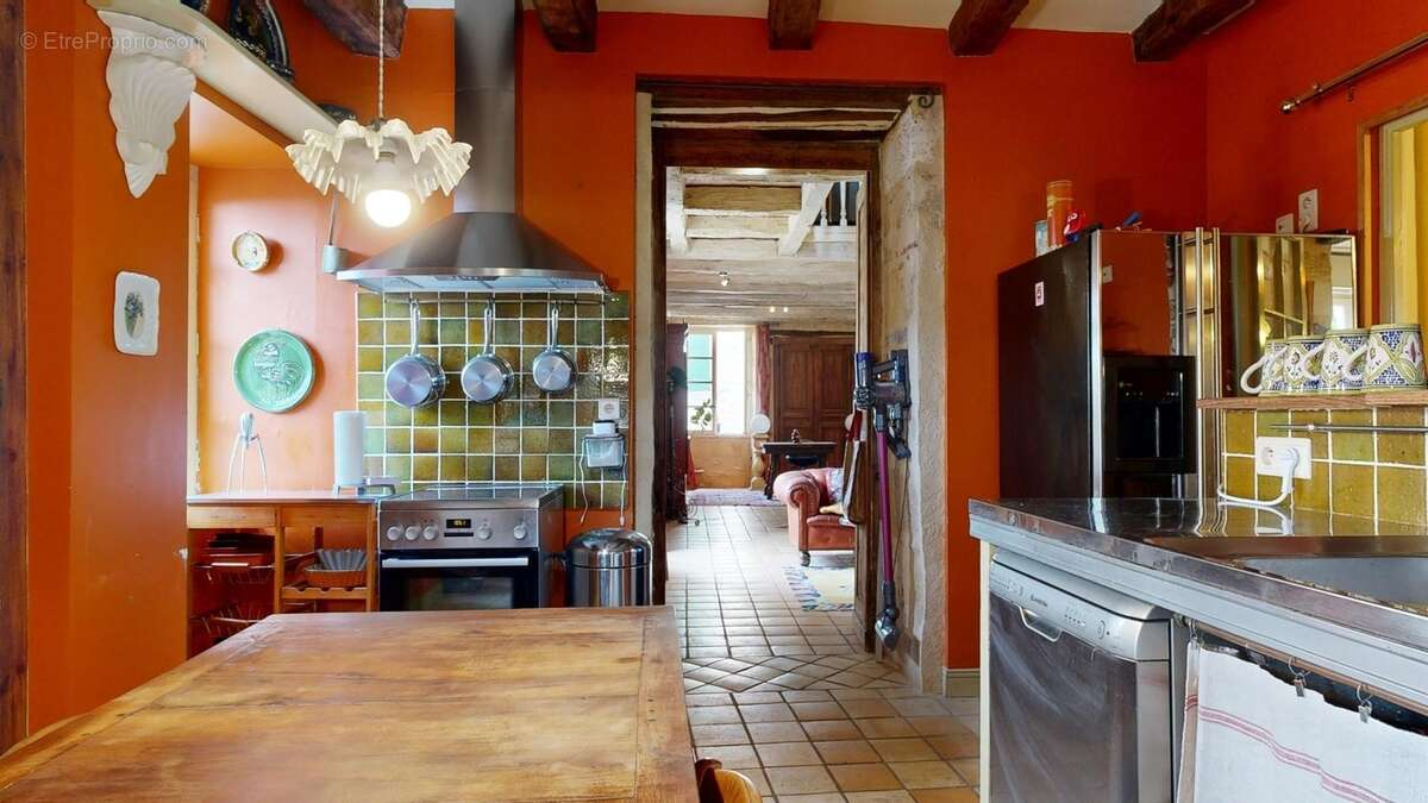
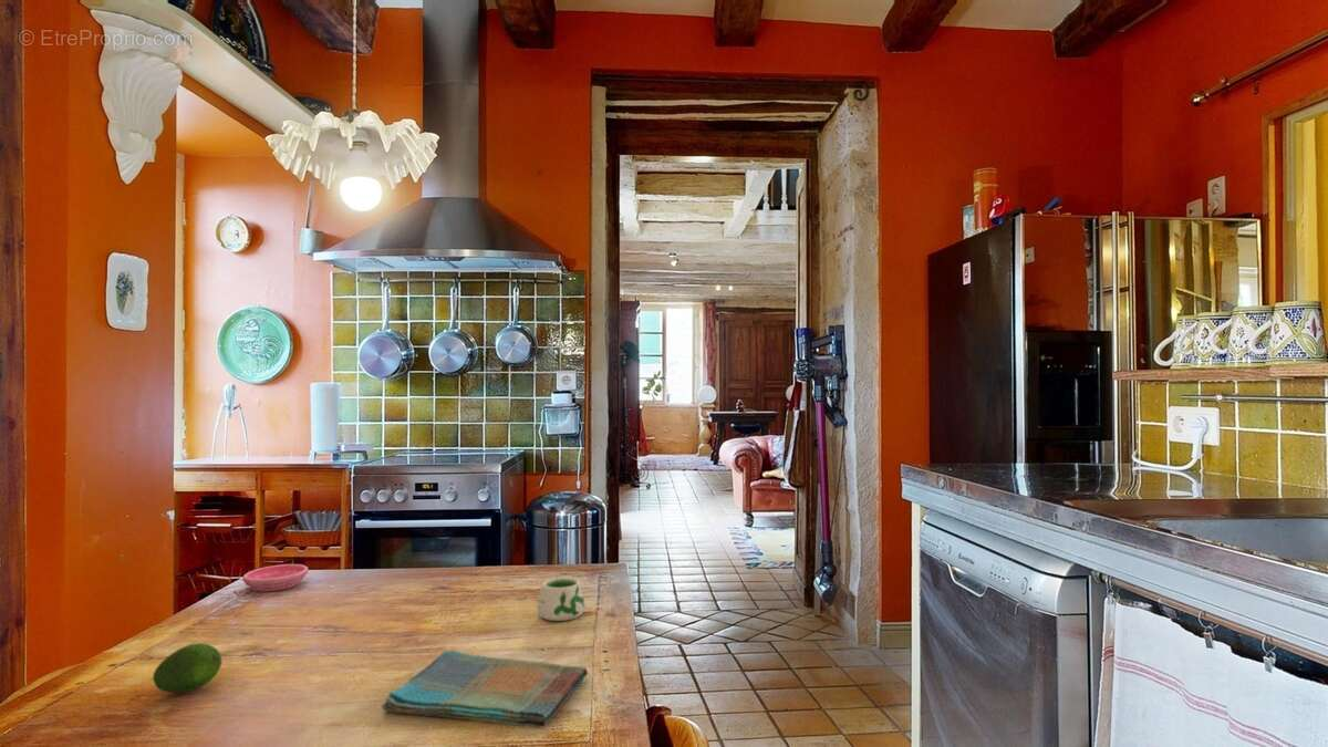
+ saucer (276, 578)
+ dish towel (490, 684)
+ fruit (188, 667)
+ mug (563, 595)
